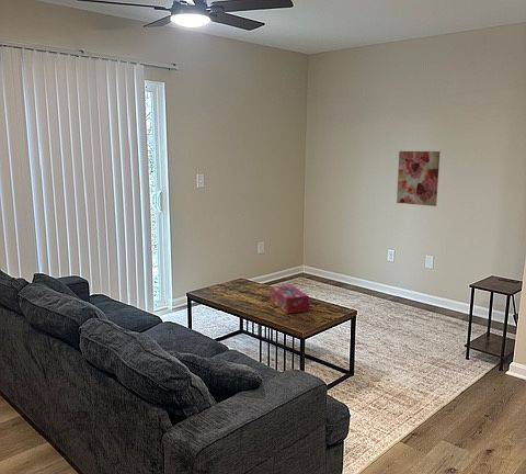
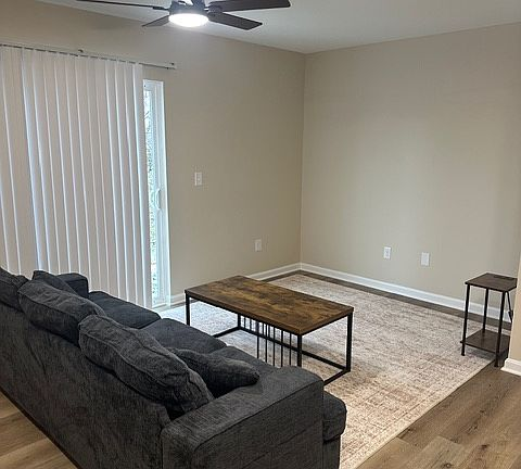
- wall art (418, 178)
- tissue box (288, 297)
